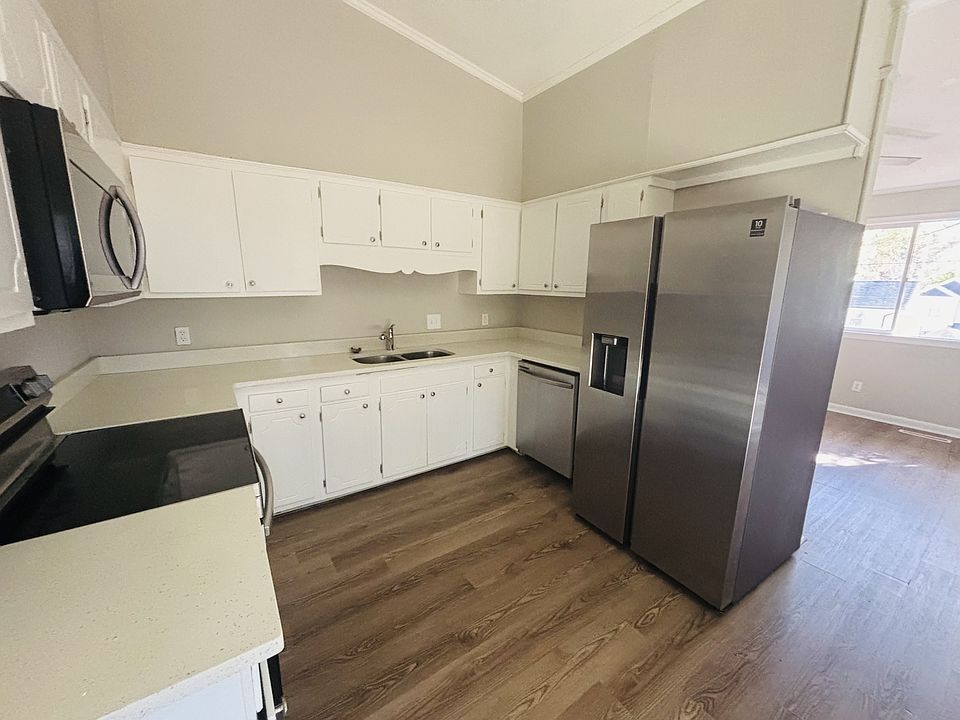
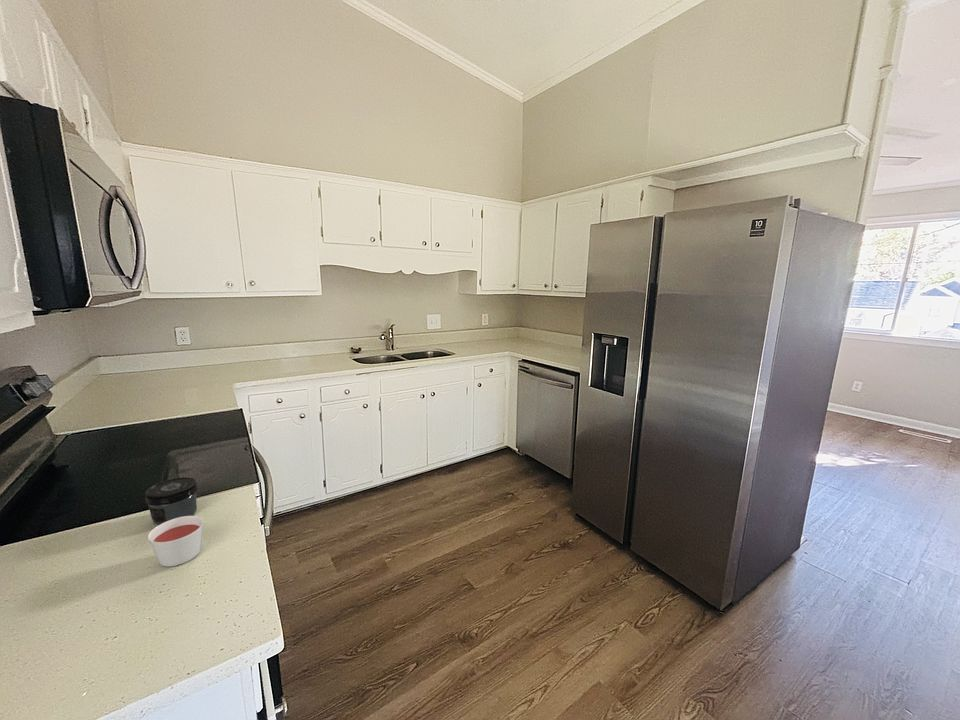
+ jar (173, 501)
+ candle (178, 542)
